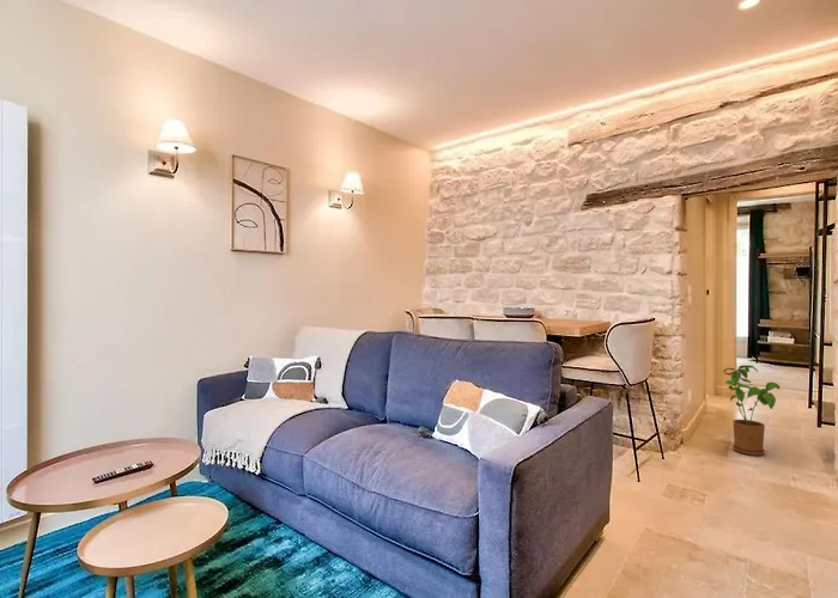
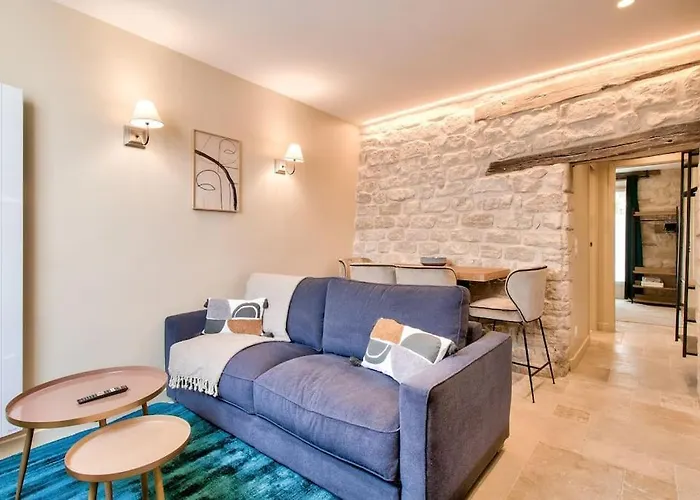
- house plant (751, 408)
